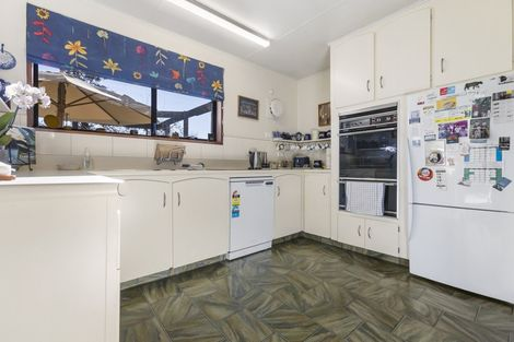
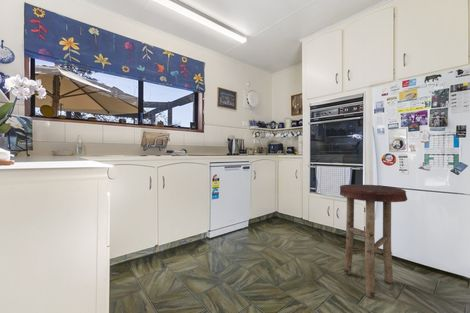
+ stool (370, 235)
